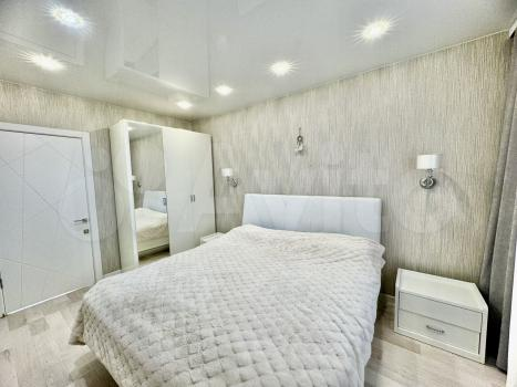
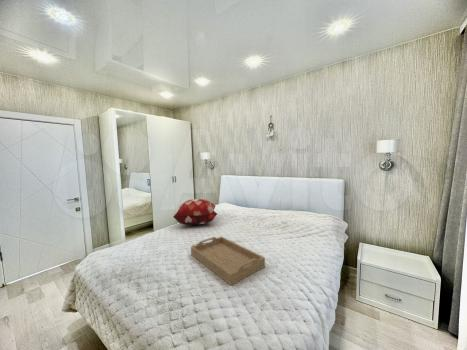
+ serving tray (225, 254)
+ decorative pillow (197, 210)
